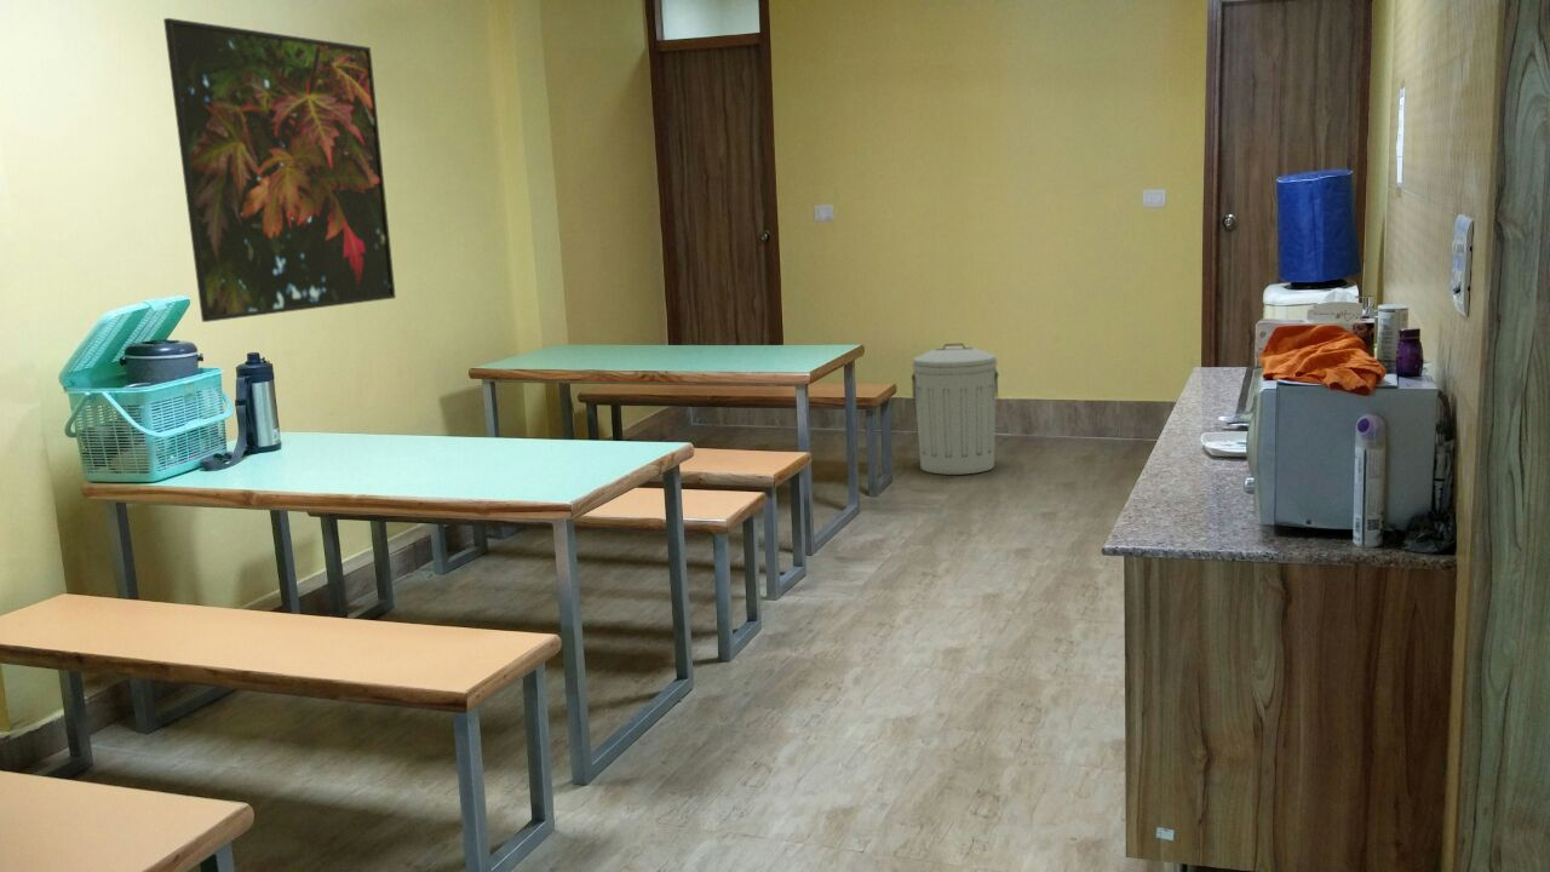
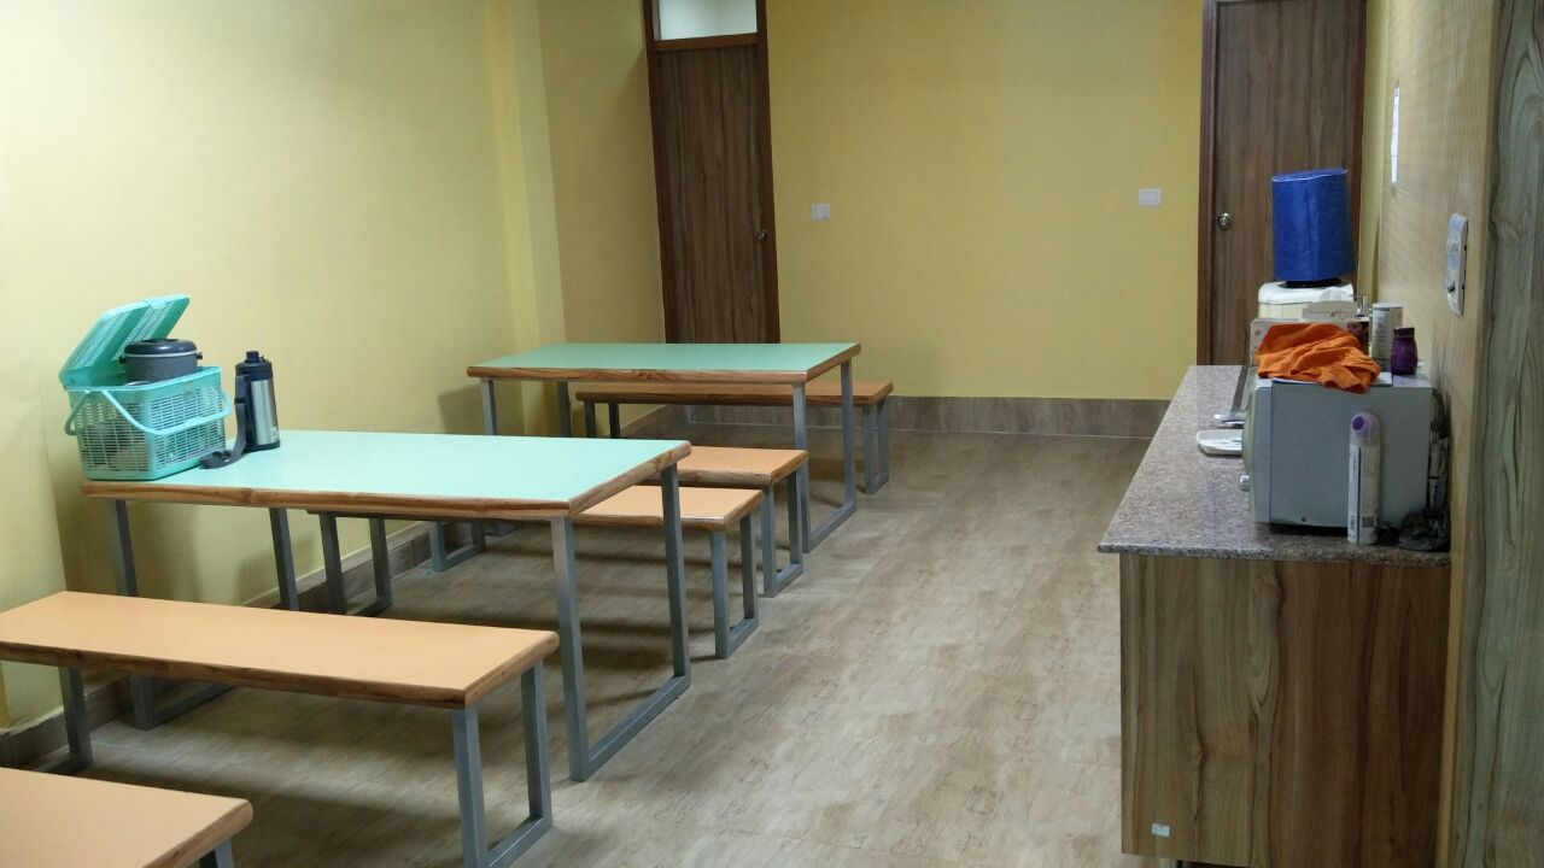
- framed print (292, 173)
- trash can (955, 406)
